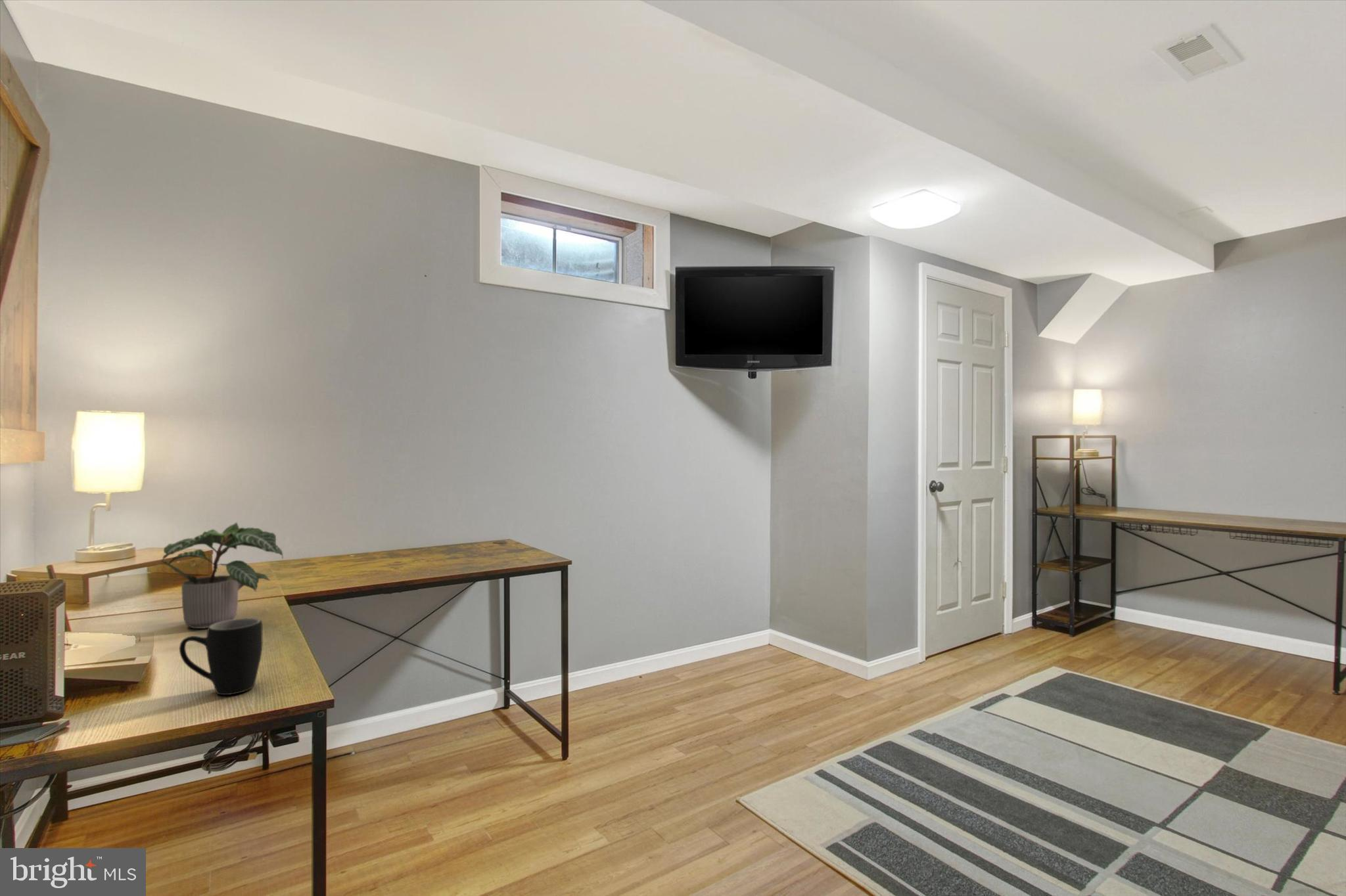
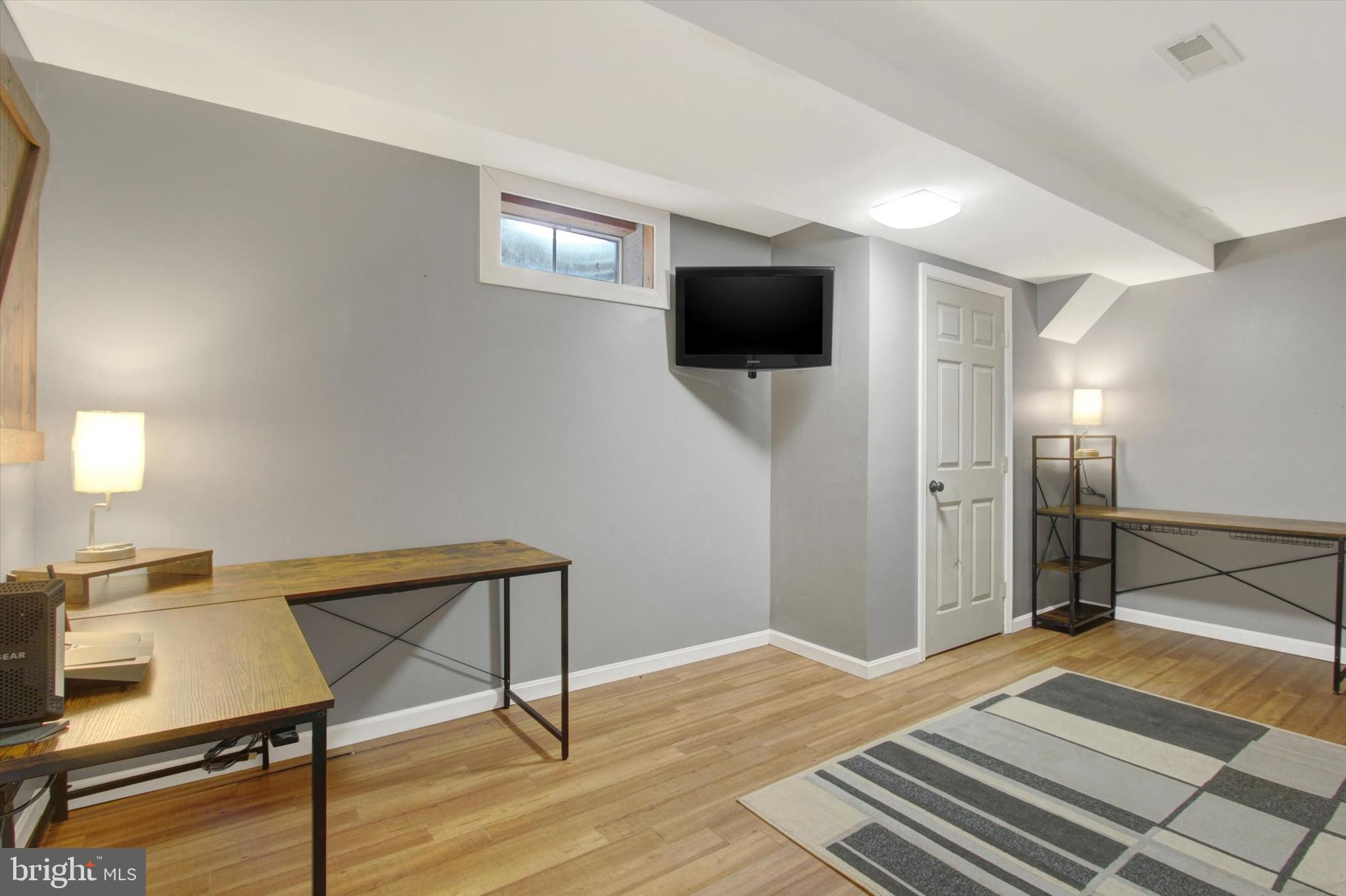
- mug (221, 658)
- potted plant (225, 575)
